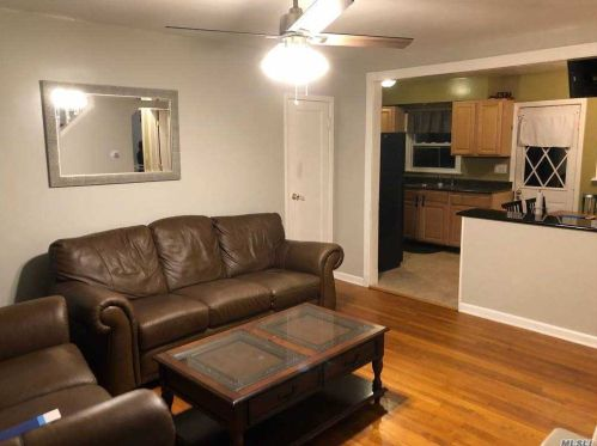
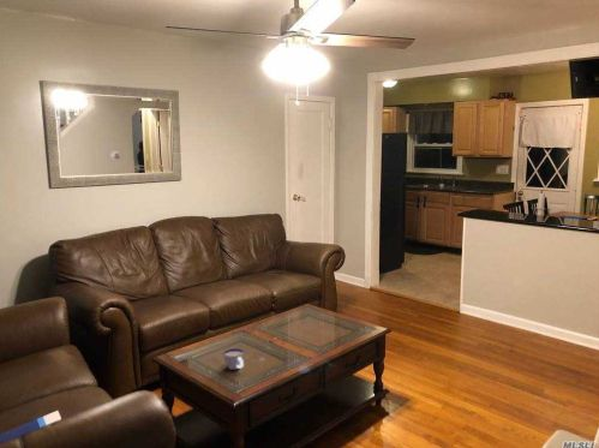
+ cup (235, 360)
